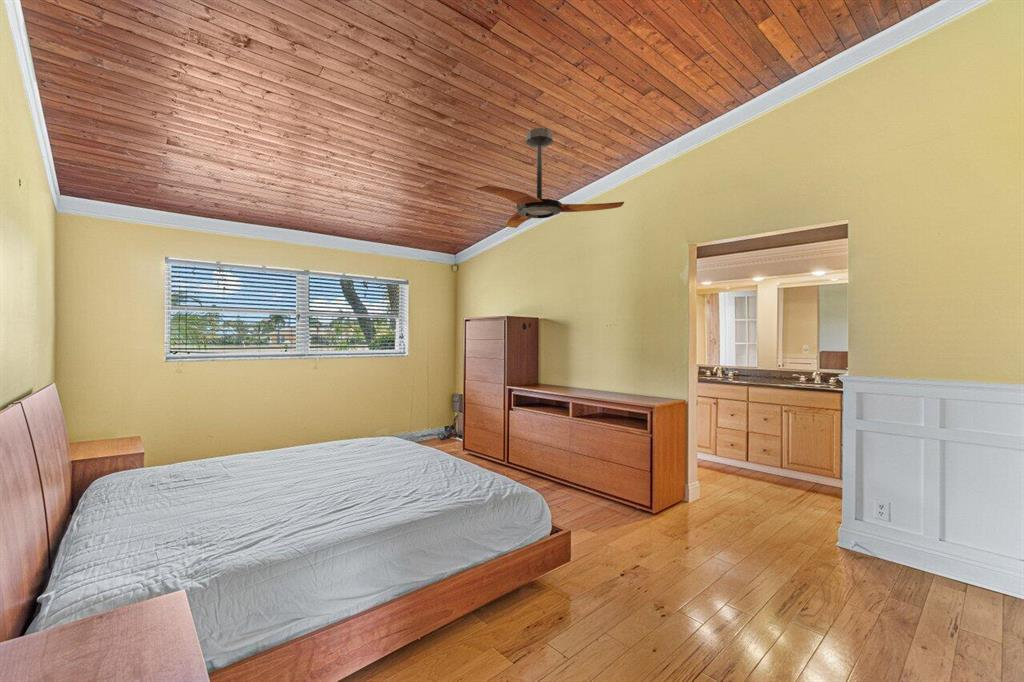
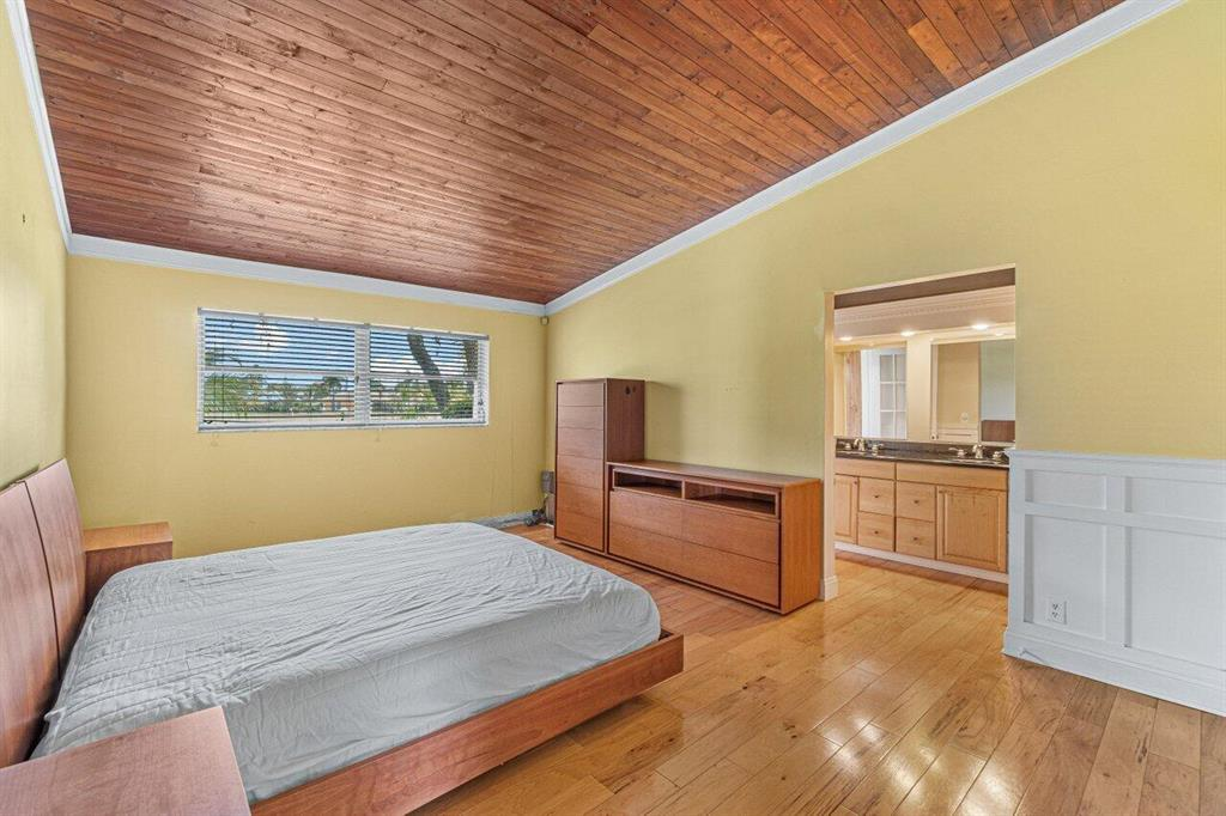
- ceiling fan (541, 175)
